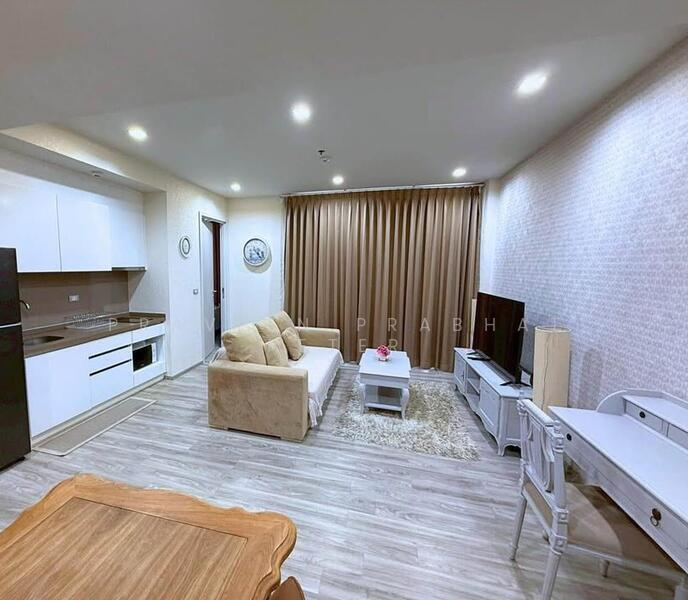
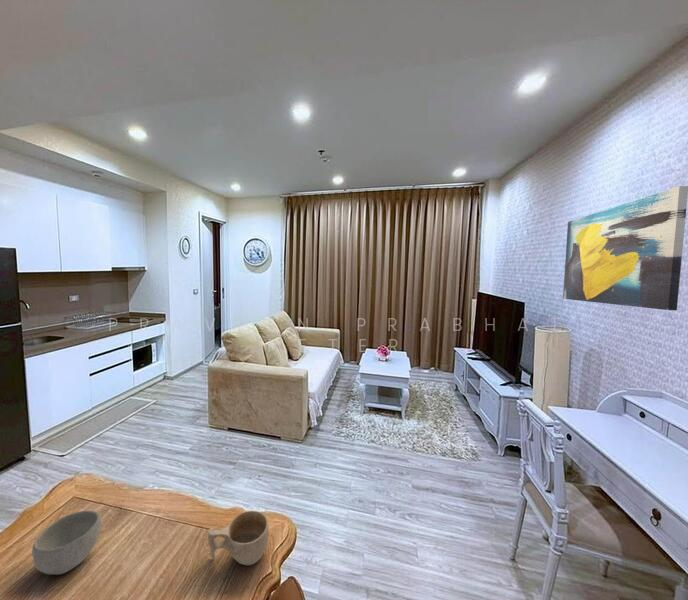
+ wall art (610, 256)
+ bowl (69, 544)
+ cup (239, 540)
